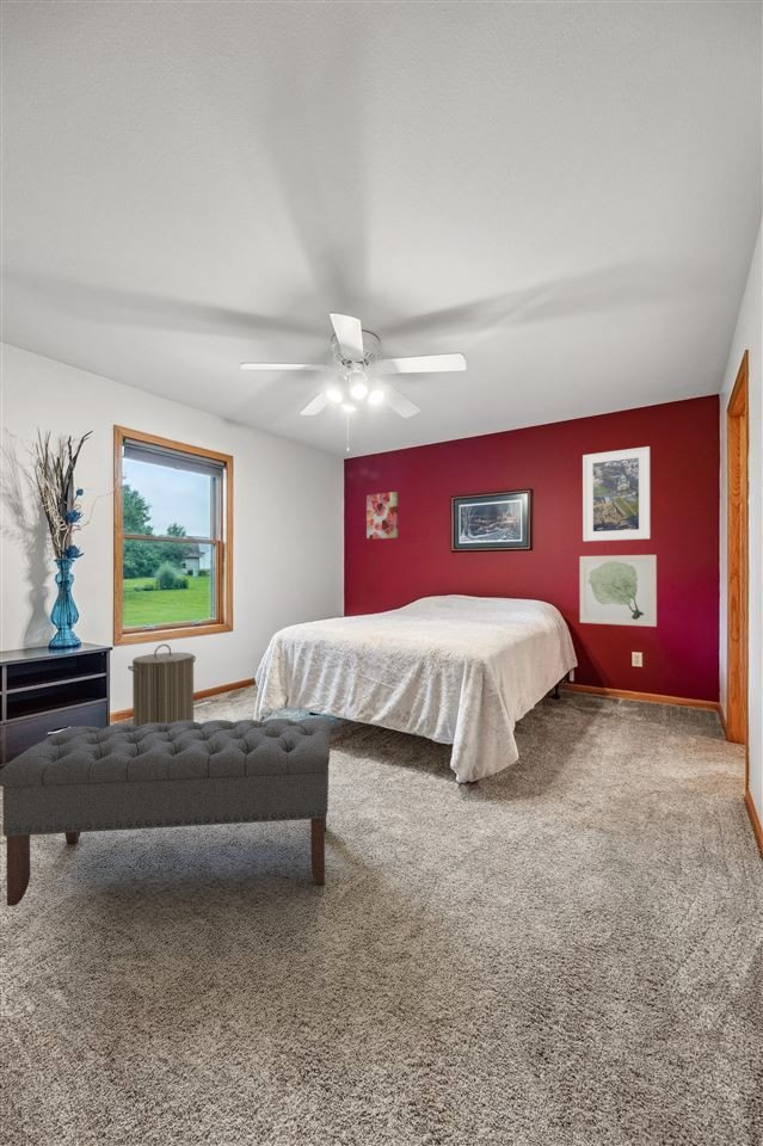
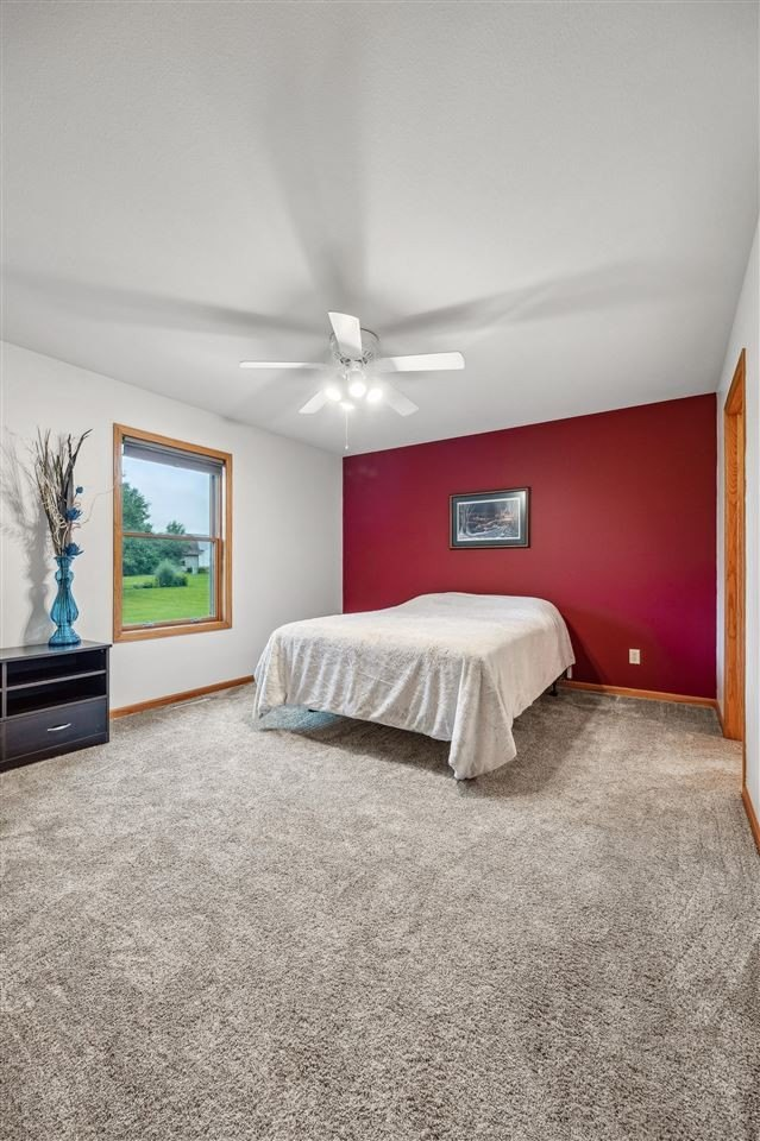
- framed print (615, 495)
- wall art (381, 516)
- laundry hamper (164, 690)
- bench (187, 796)
- wall art (616, 590)
